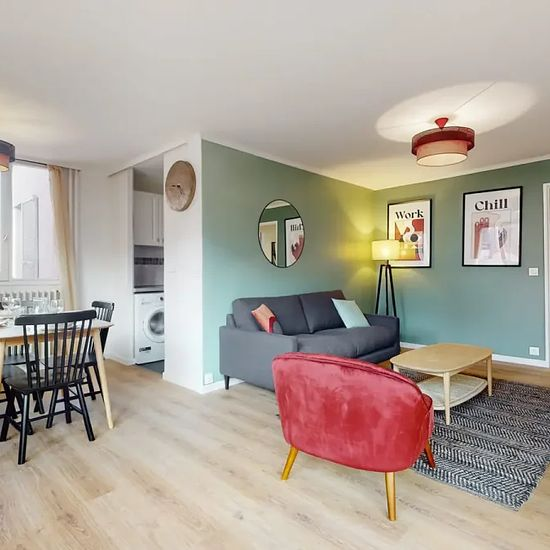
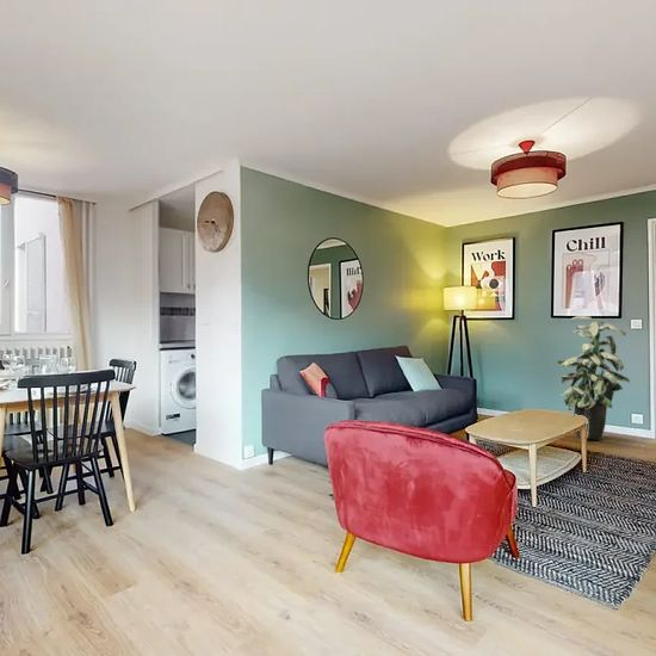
+ indoor plant (589, 377)
